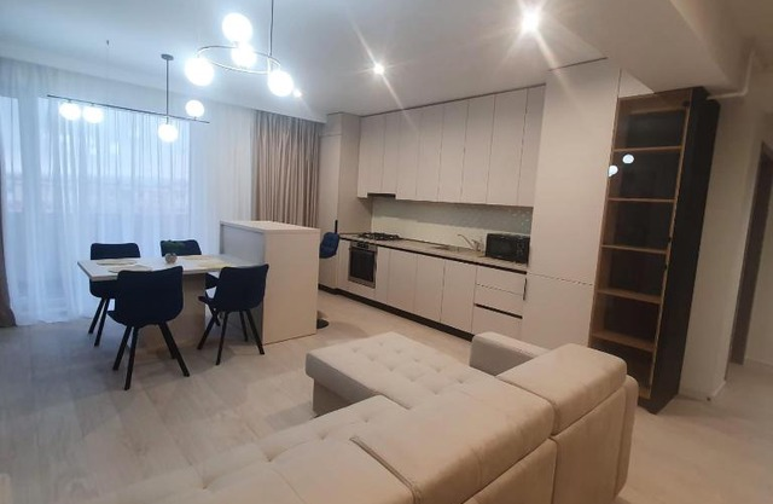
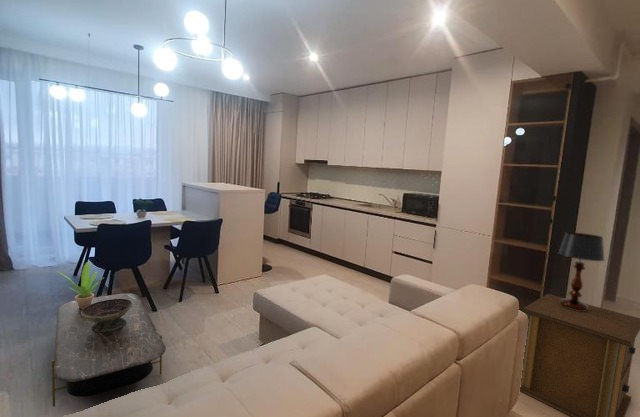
+ decorative bowl (107, 315)
+ coffee table (106, 343)
+ potted plant (86, 286)
+ table lamp (578, 271)
+ side table (576, 354)
